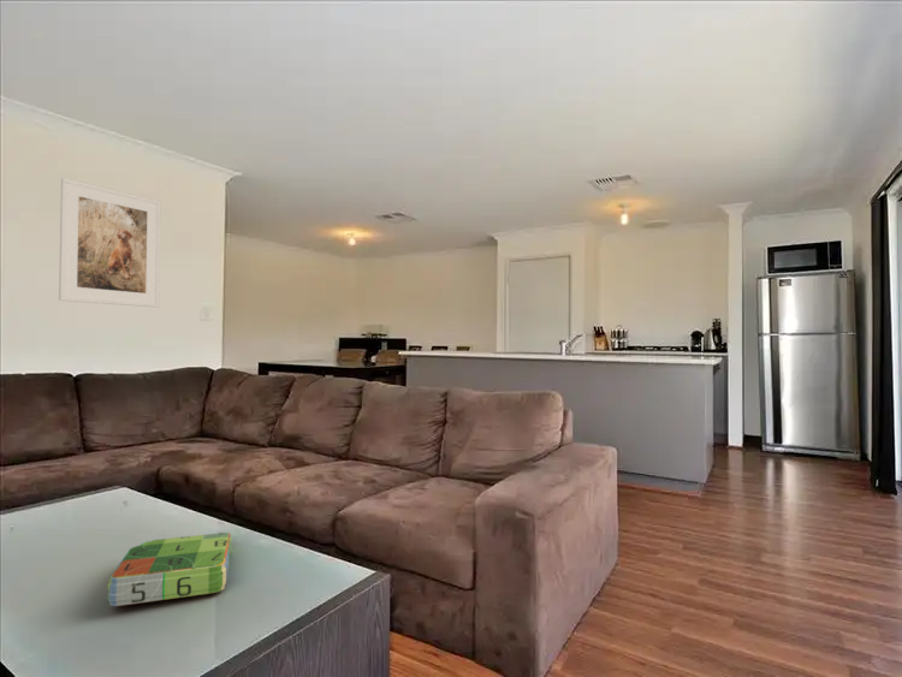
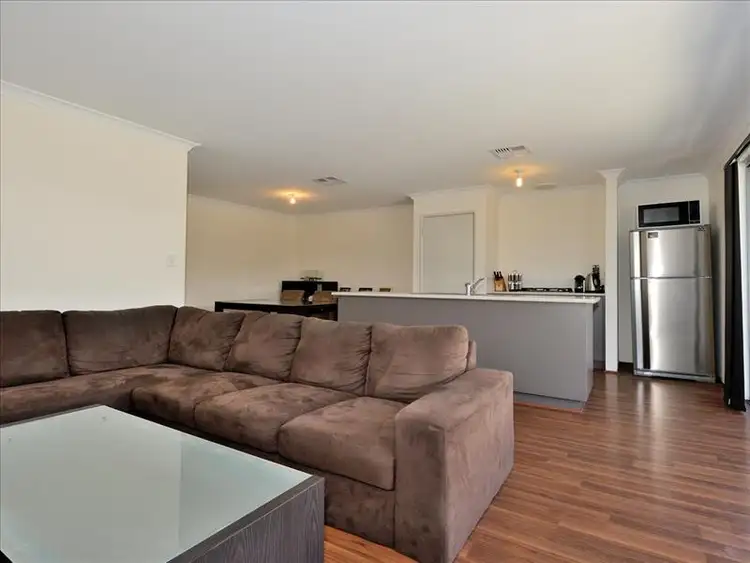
- board game (176, 564)
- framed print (113, 247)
